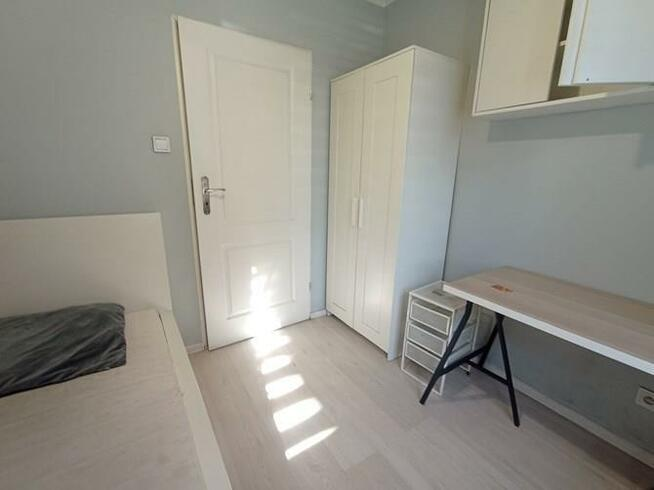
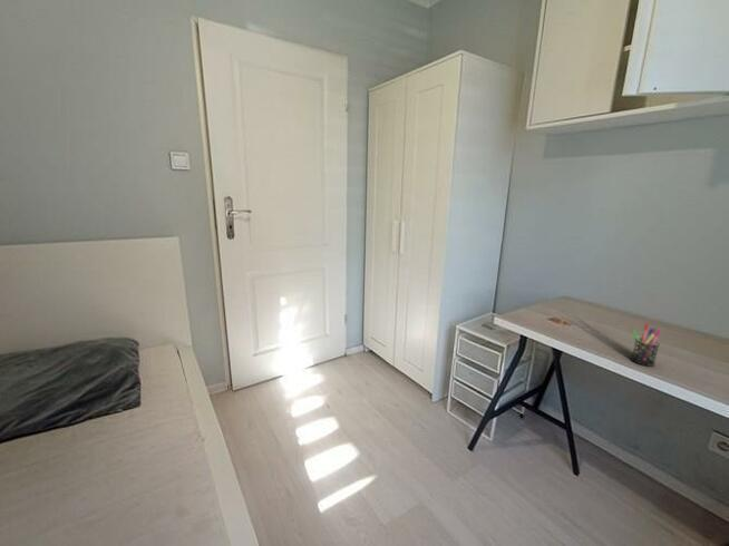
+ pen holder (643, 343)
